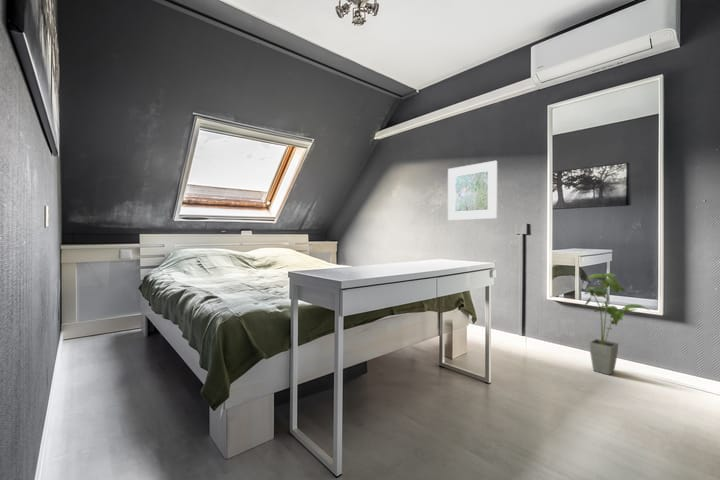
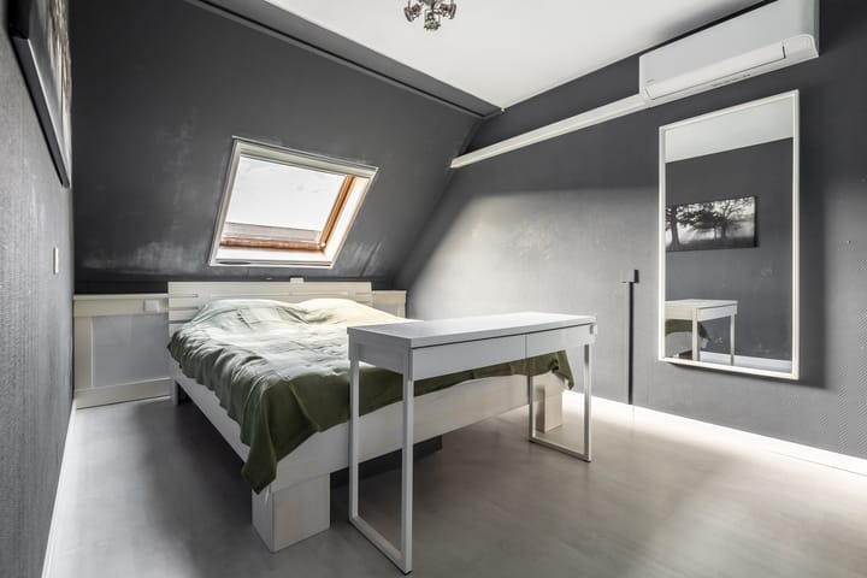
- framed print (471, 192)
- house plant (611, 323)
